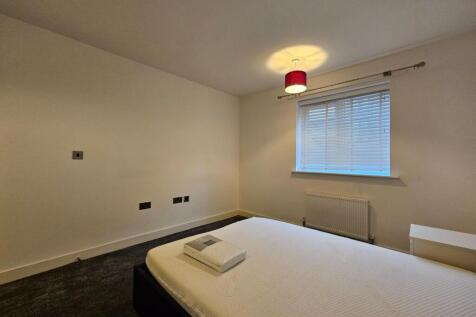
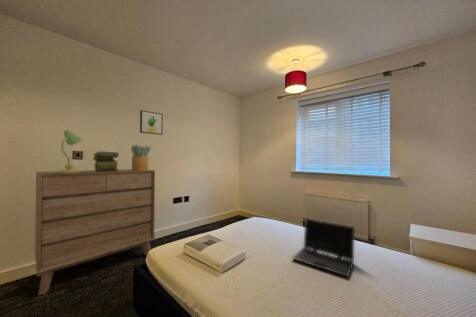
+ stack of books (105, 161)
+ laptop computer (323, 243)
+ dresser (100, 217)
+ table lamp (67, 154)
+ potted plant (141, 157)
+ wall art (151, 123)
